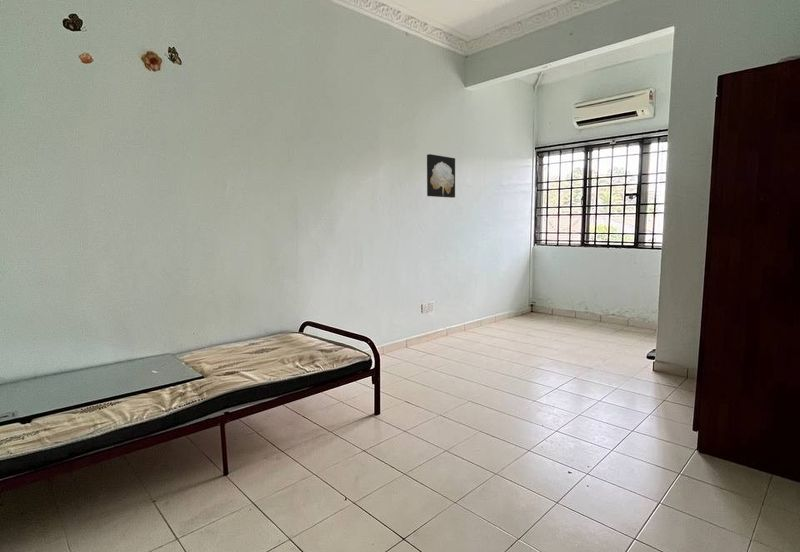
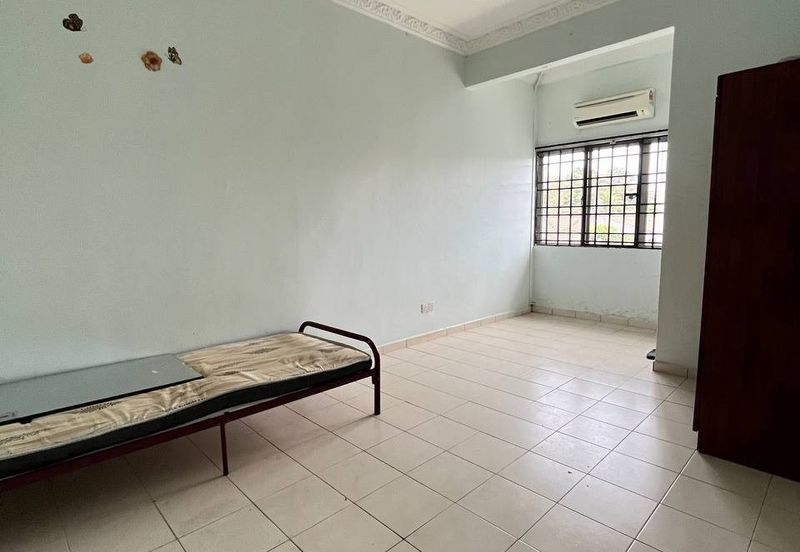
- wall art (441, 176)
